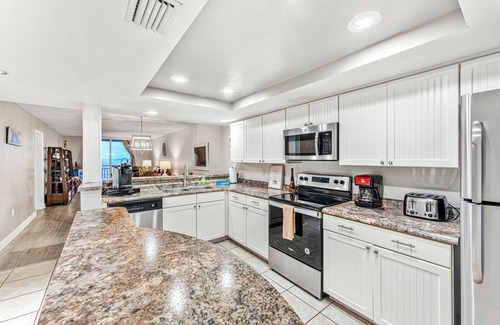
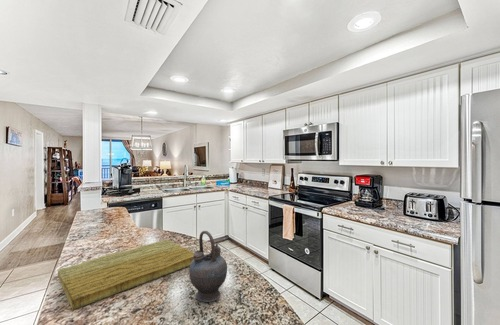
+ teapot (206, 262)
+ cutting board (133, 263)
